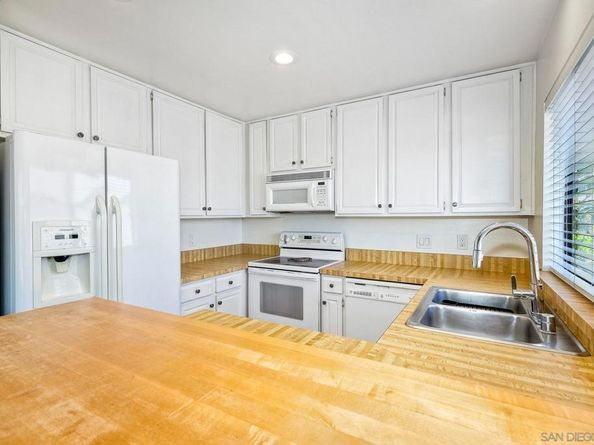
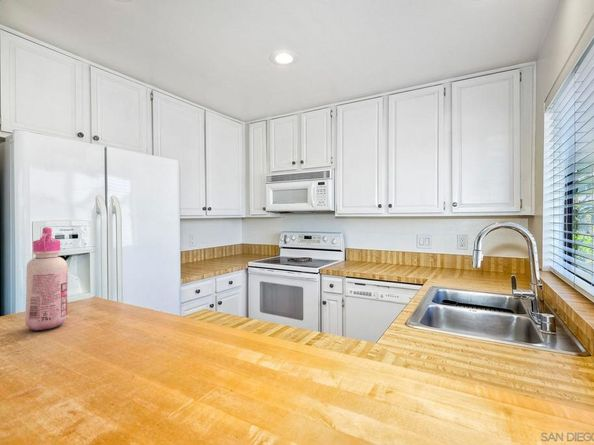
+ glue bottle (46, 277)
